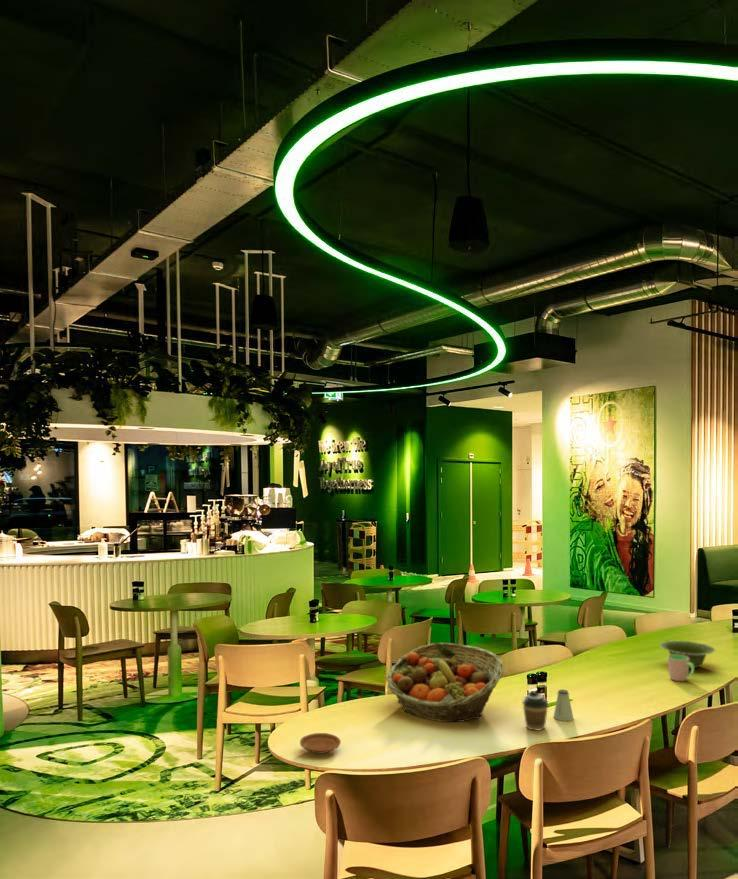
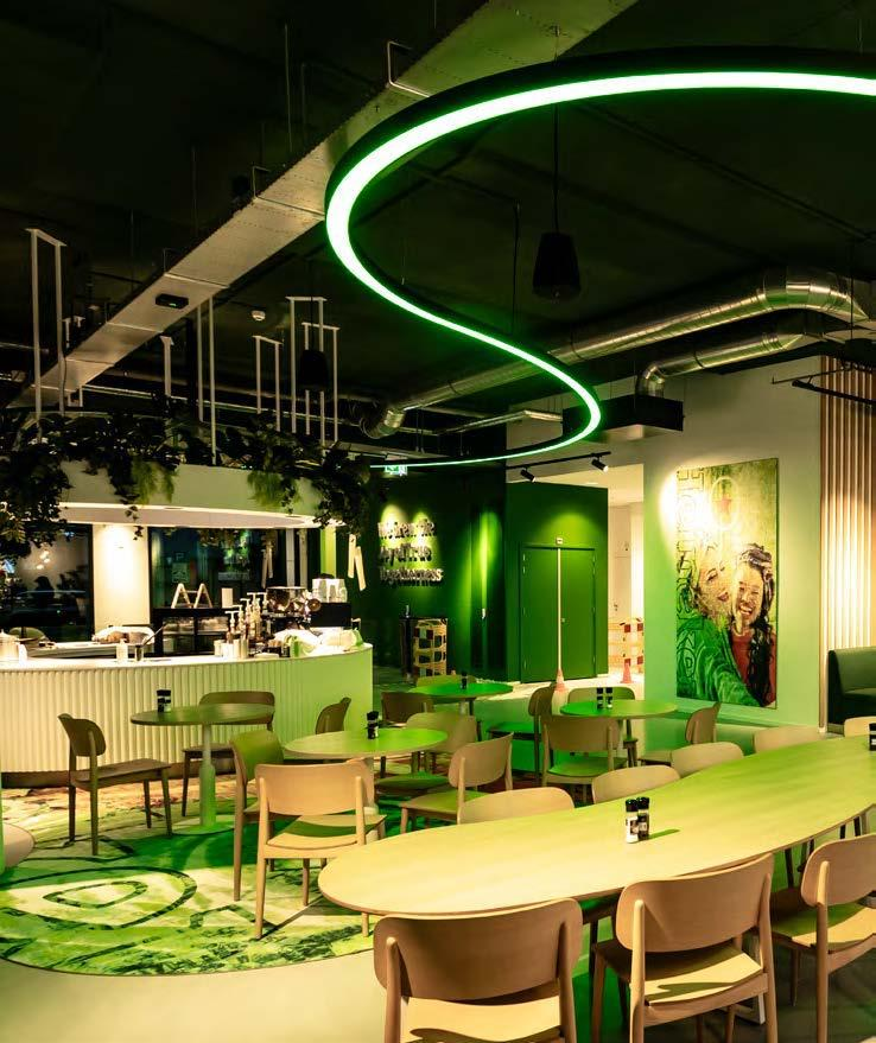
- coffee cup (535, 710)
- fruit basket (444, 681)
- cup (681, 669)
- dish (687, 656)
- saltshaker (563, 704)
- plate (320, 745)
